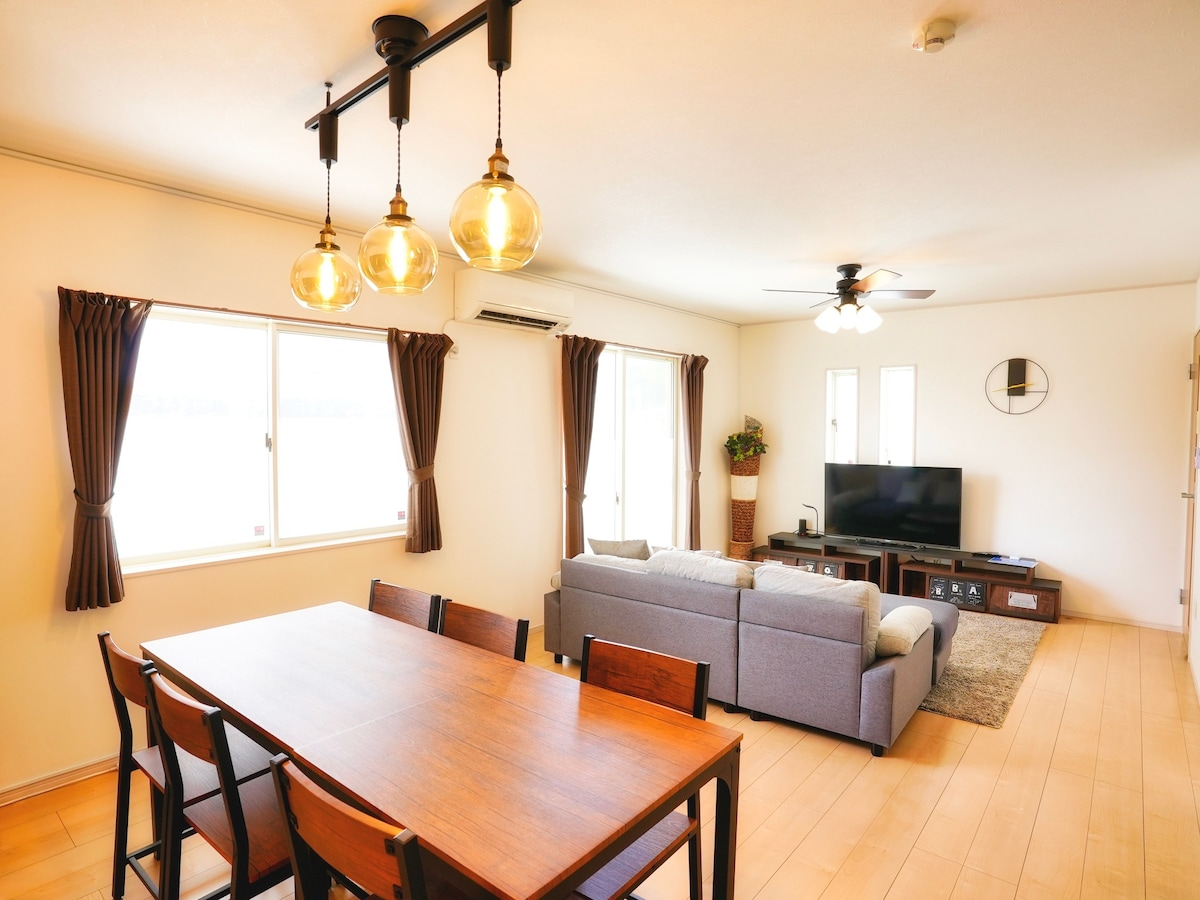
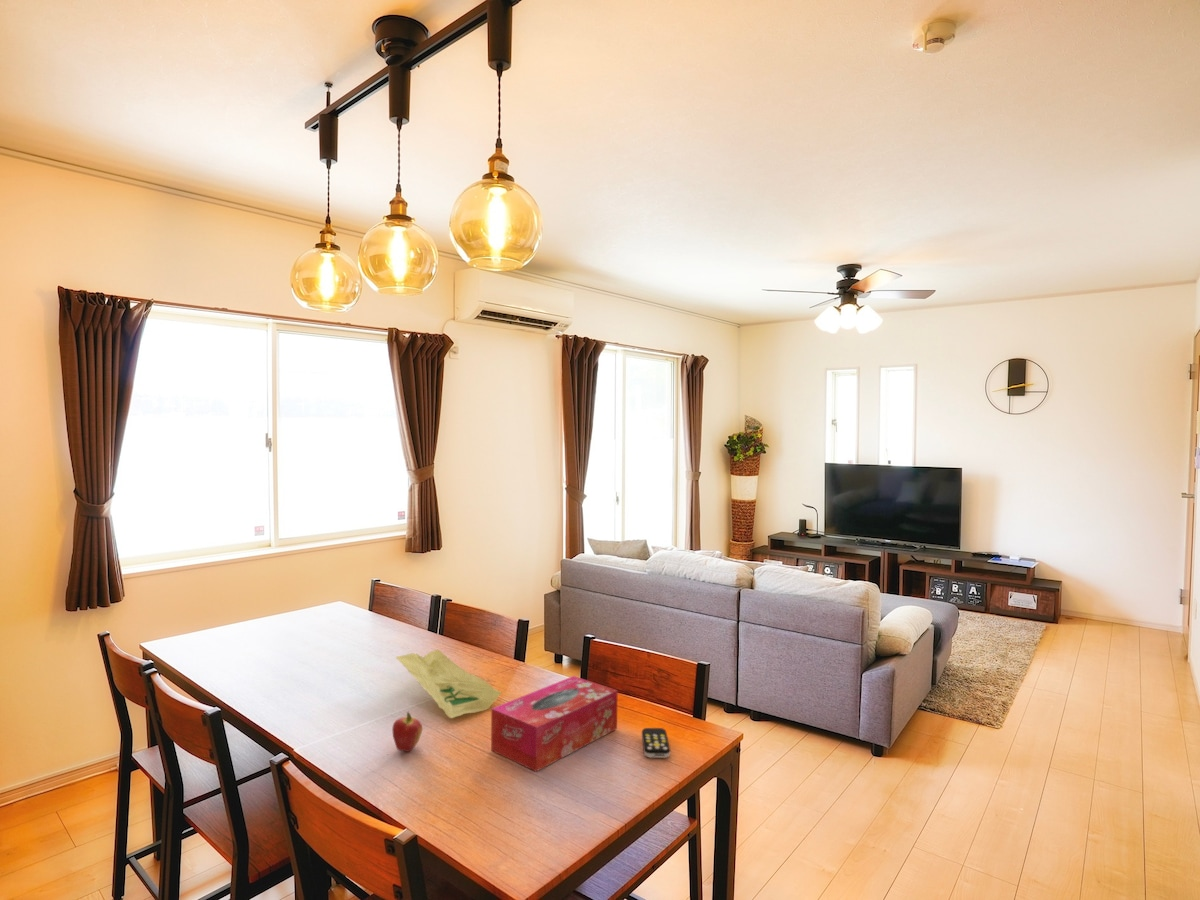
+ fruit (407, 728)
+ seed packet (444, 679)
+ tissue box (556, 719)
+ remote control (655, 742)
